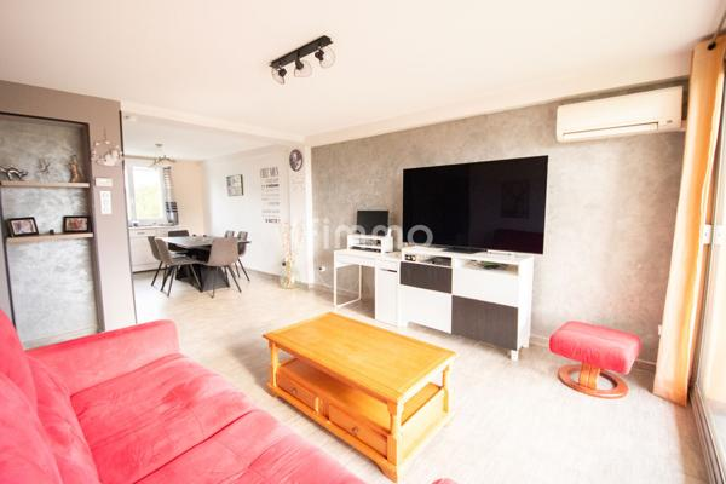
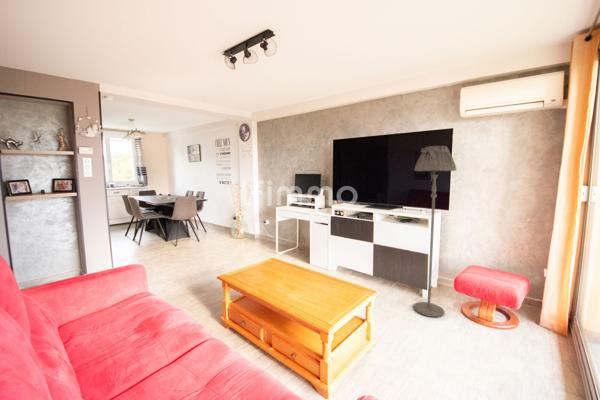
+ floor lamp (432, 230)
